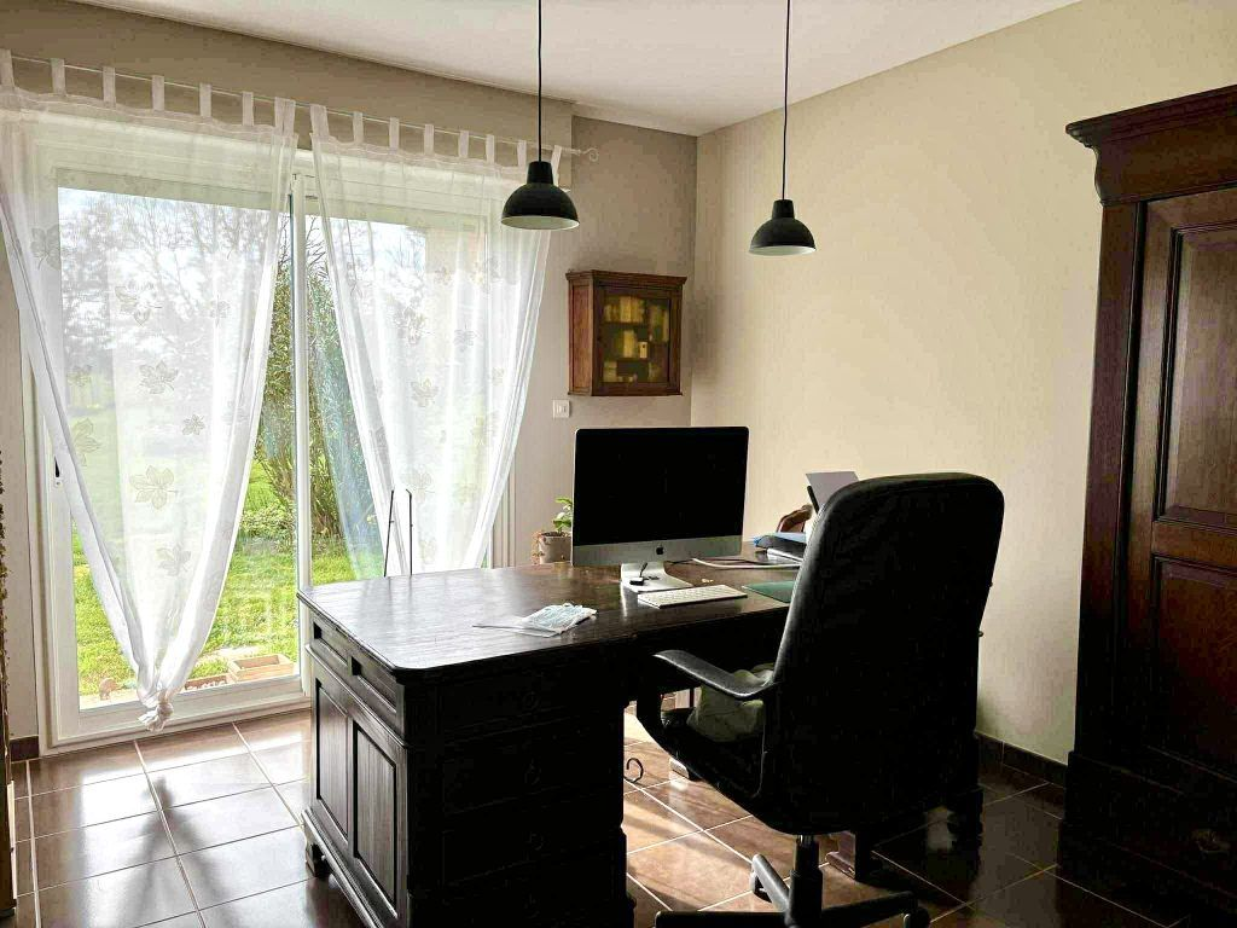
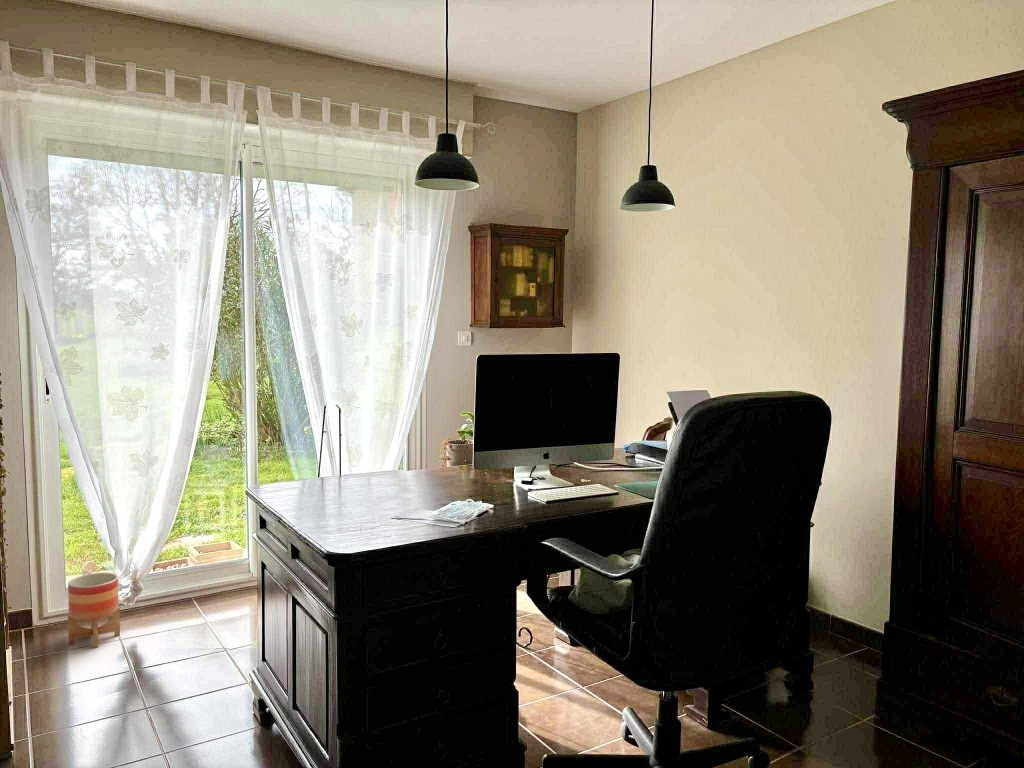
+ planter (93, 609)
